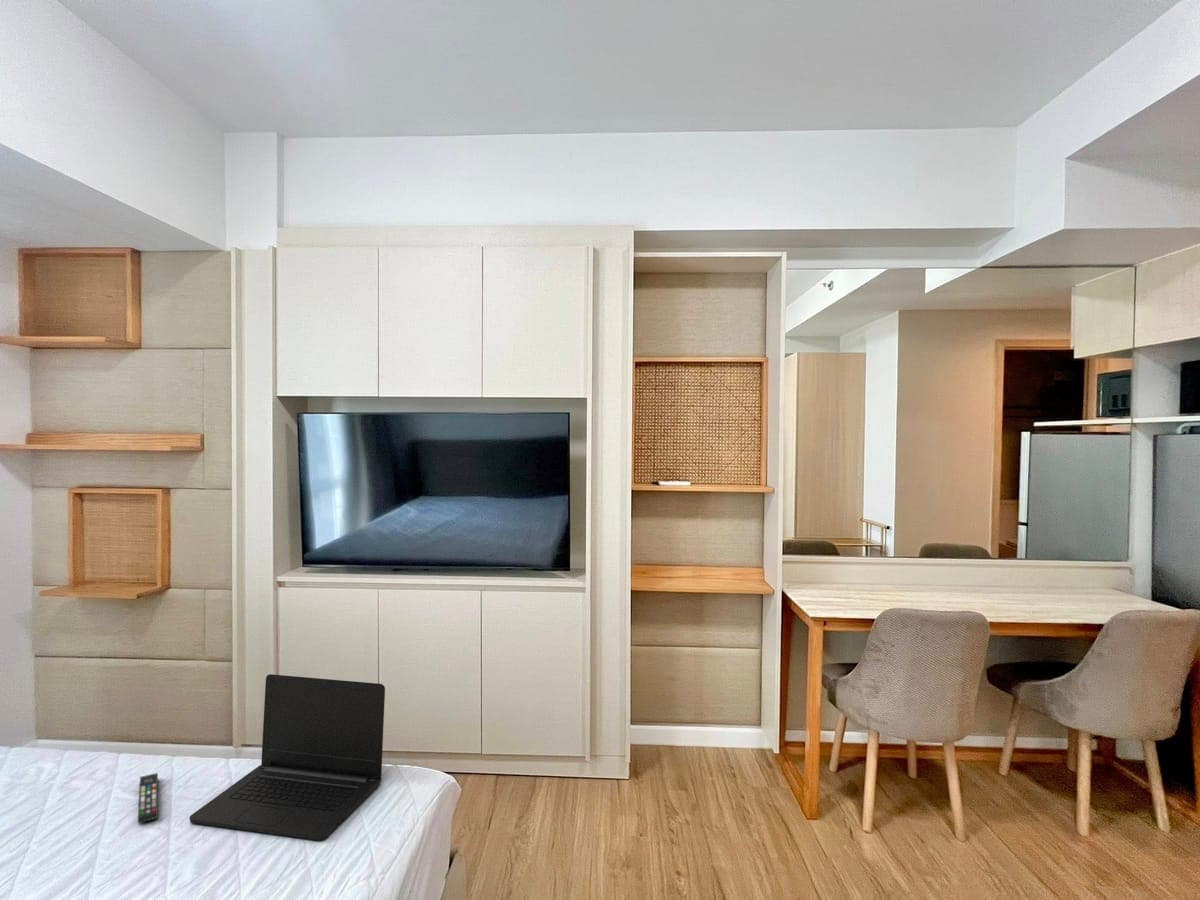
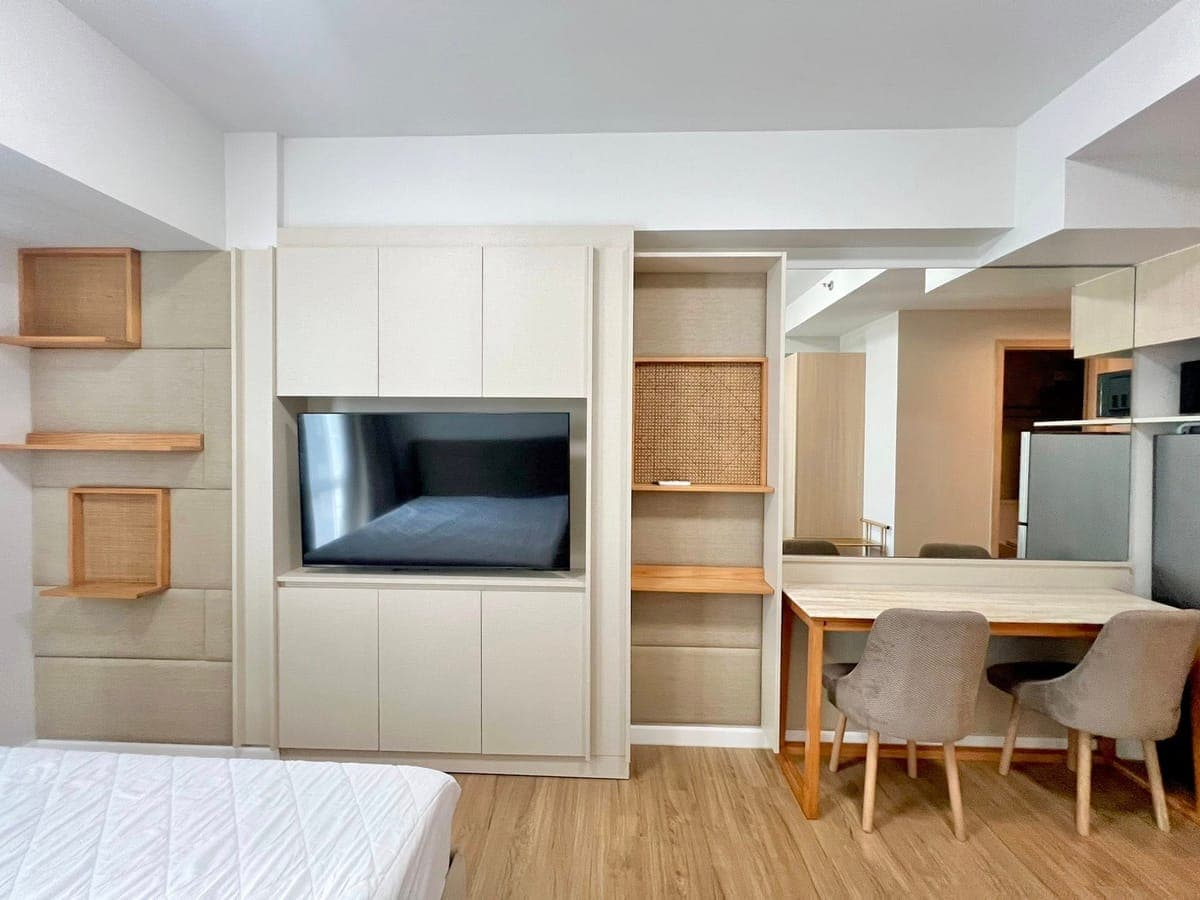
- remote control (148, 796)
- laptop (292, 749)
